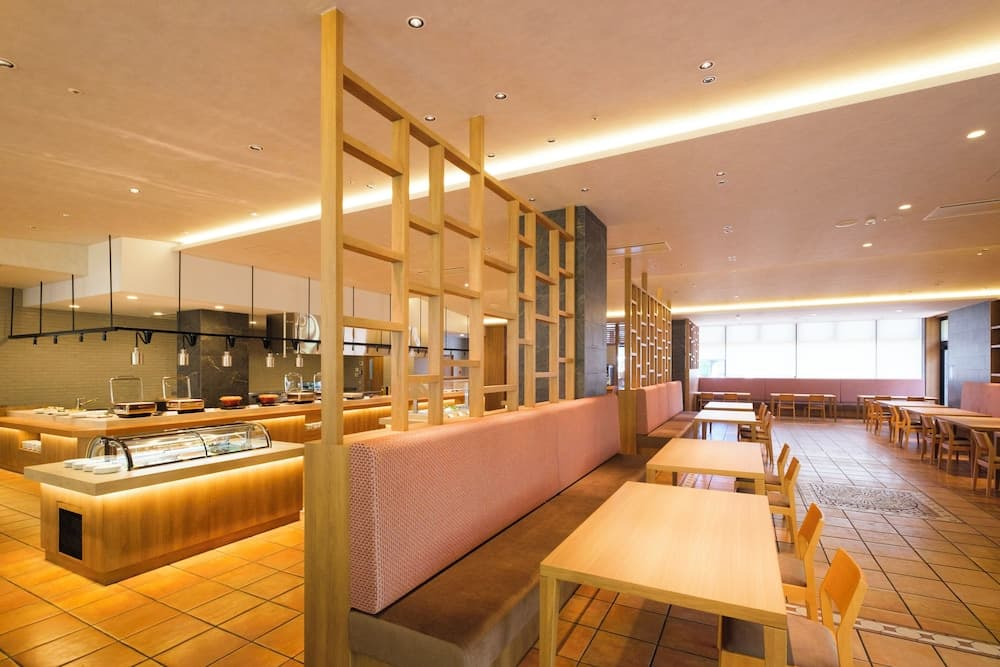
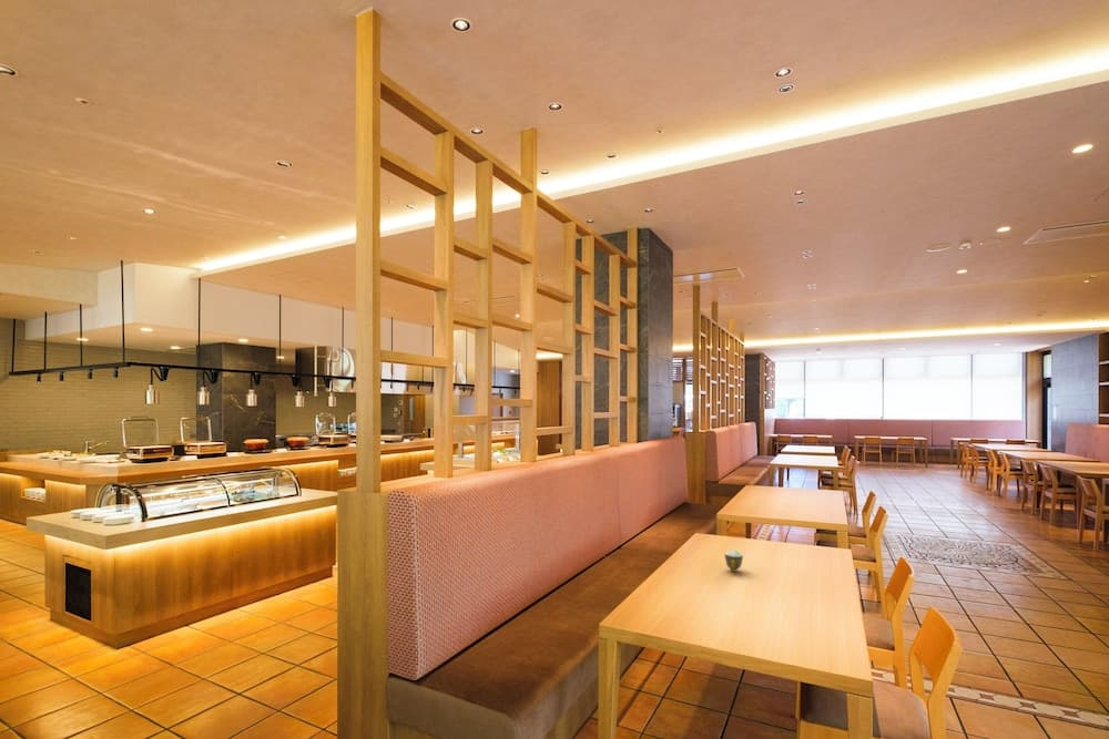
+ teacup (733, 561)
